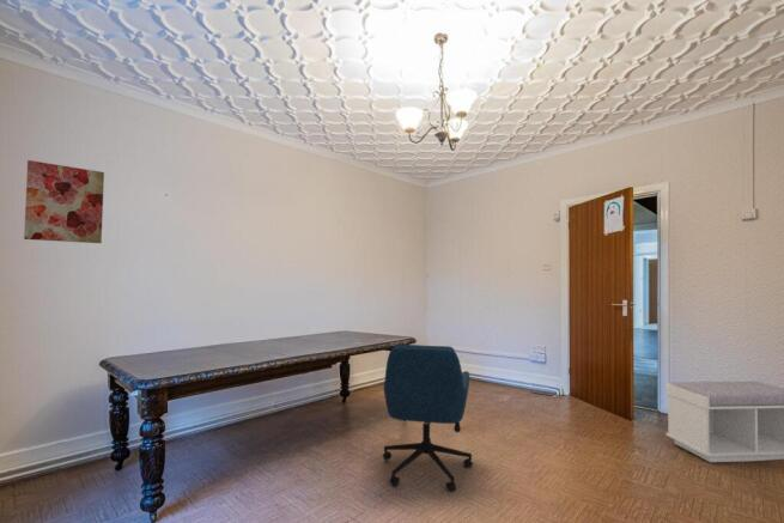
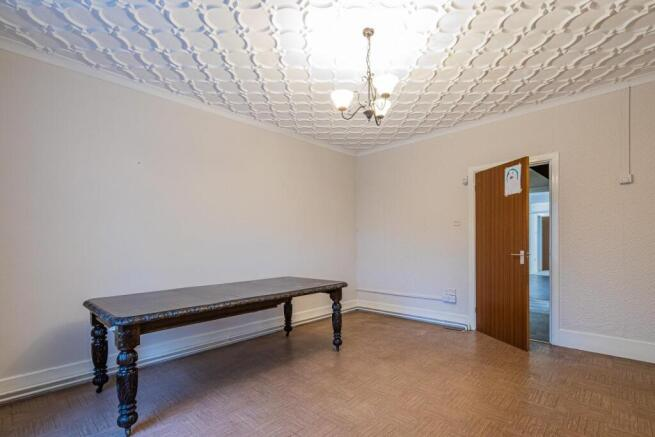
- bench (734, 418)
- office chair (426, 403)
- wall art (66, 203)
